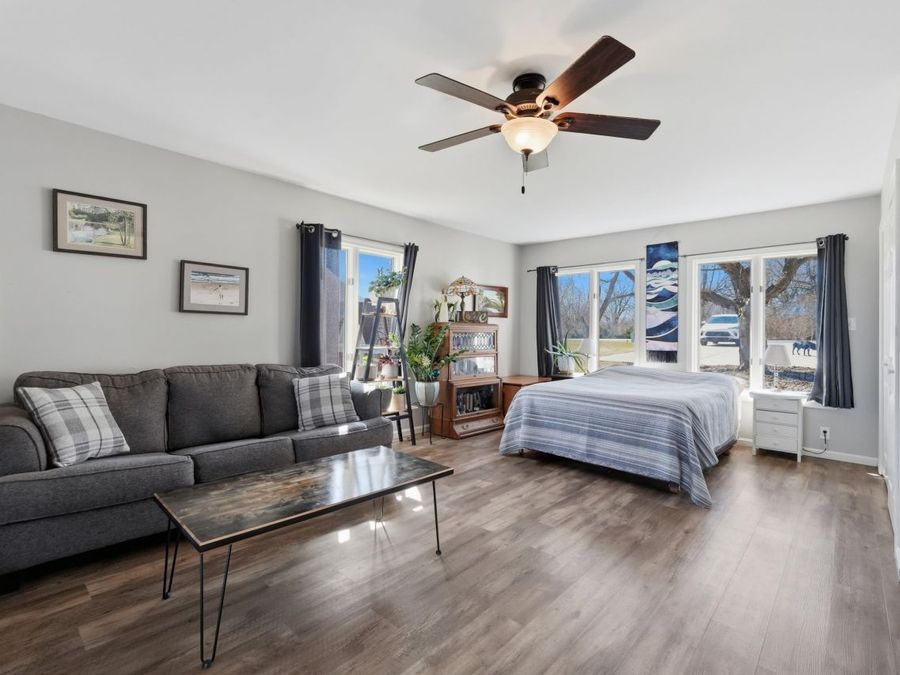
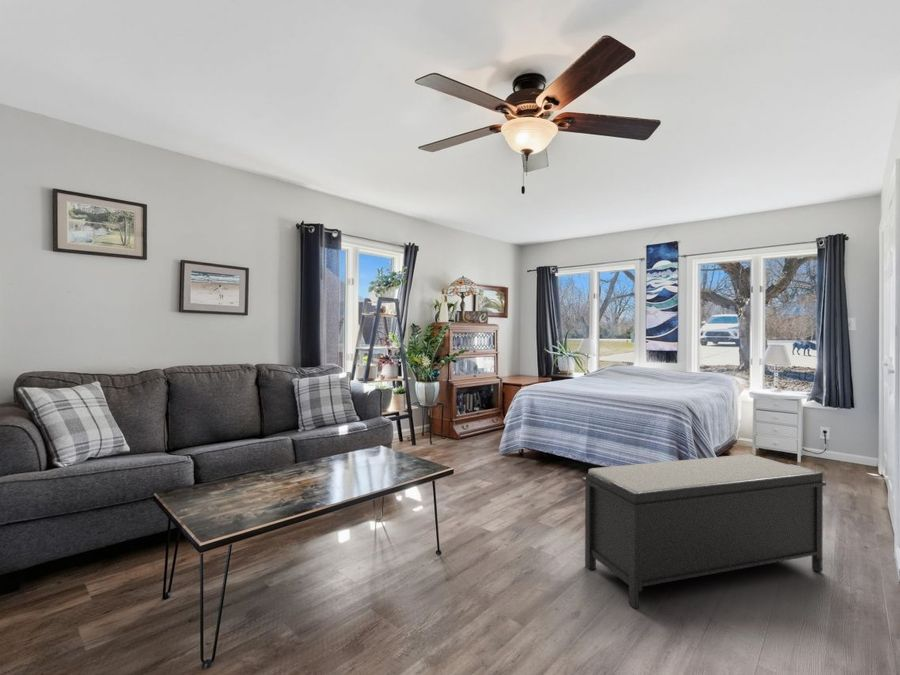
+ bench (702, 519)
